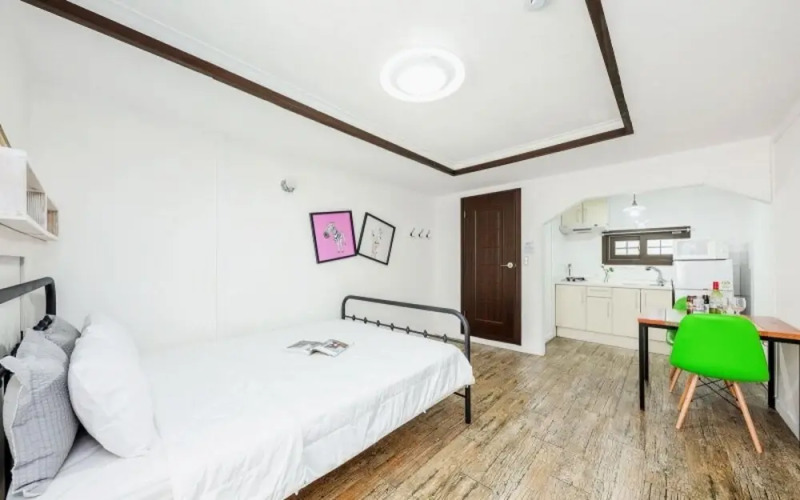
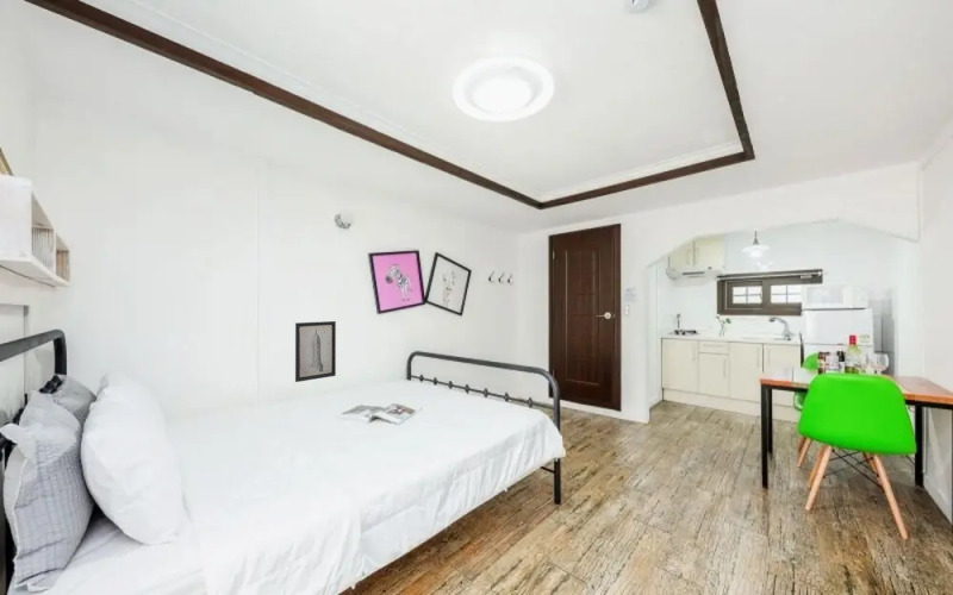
+ wall art (316, 350)
